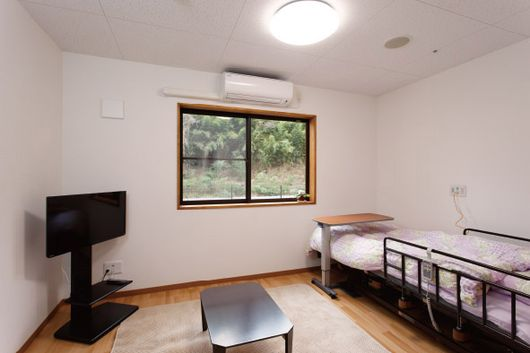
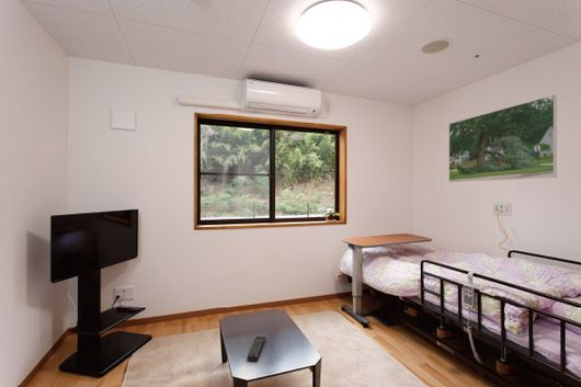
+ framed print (493, 146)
+ remote control (257, 348)
